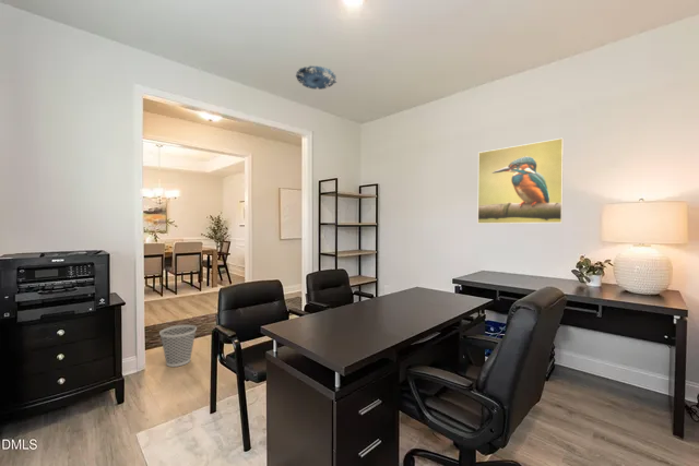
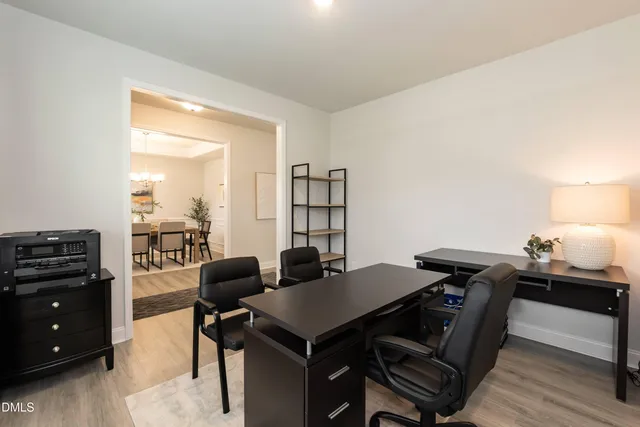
- wastebasket (178, 346)
- ceiling light (318, 72)
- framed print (517, 184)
